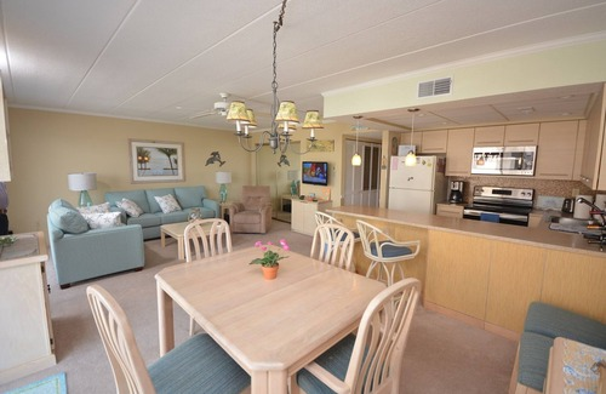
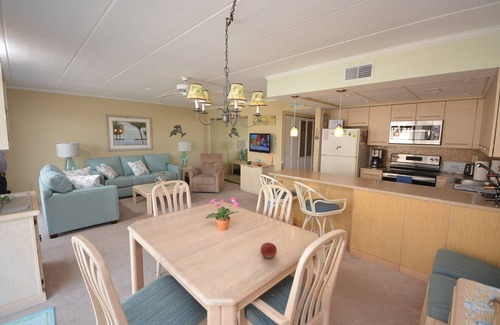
+ fruit (268, 249)
